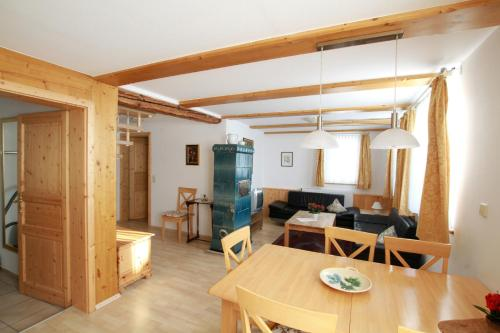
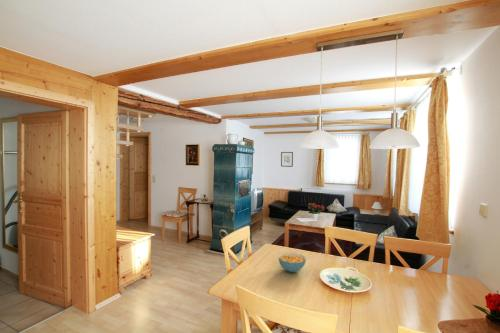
+ cereal bowl (291, 263)
